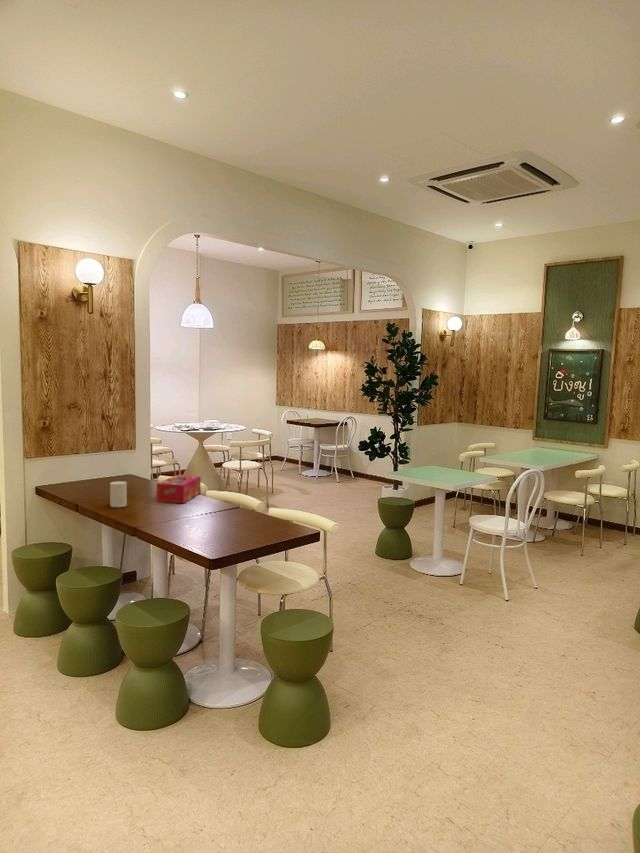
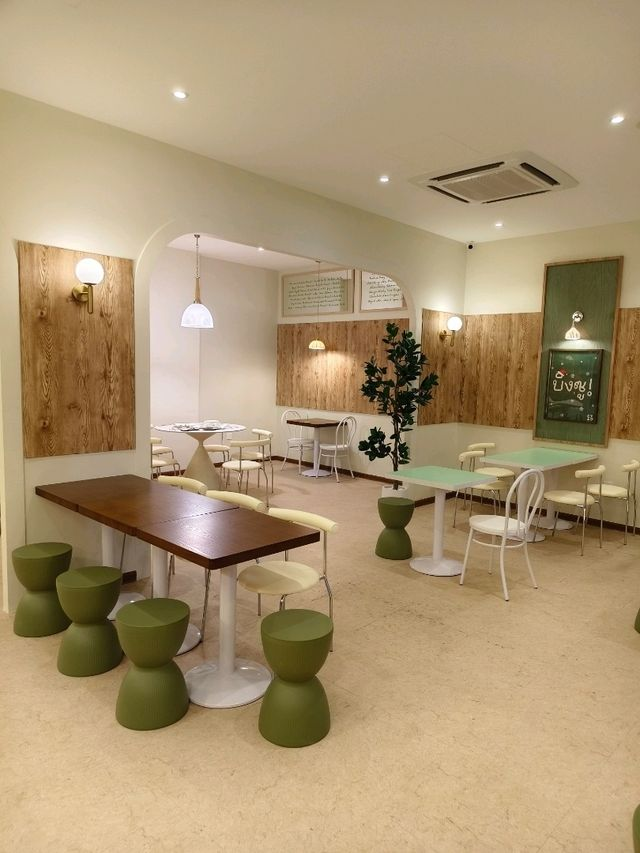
- cup (118, 494)
- tissue box (179, 488)
